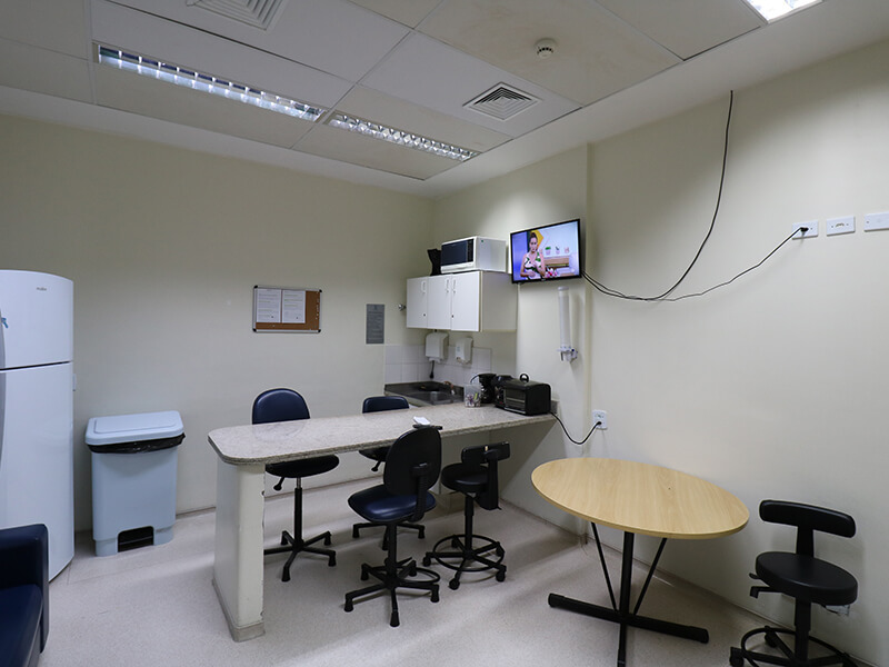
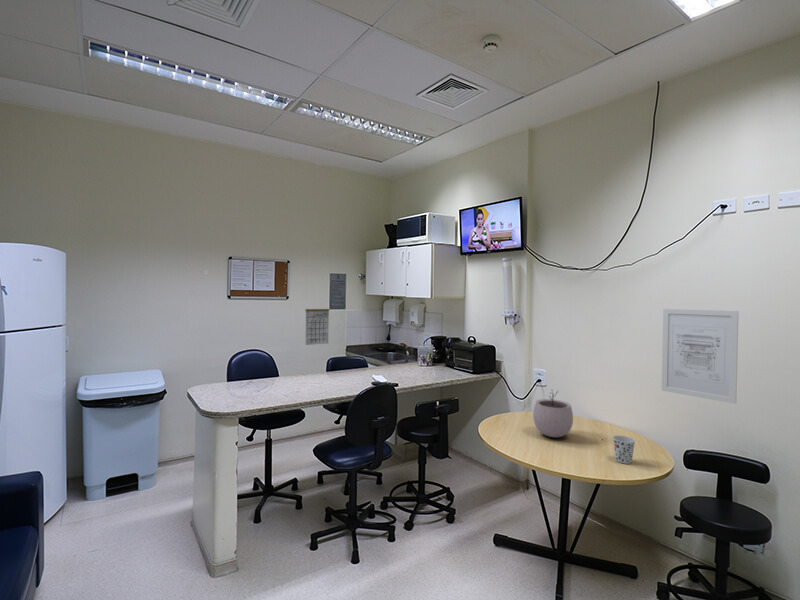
+ wall art (697, 353)
+ cup (623, 449)
+ plant pot (552, 412)
+ calendar (317, 322)
